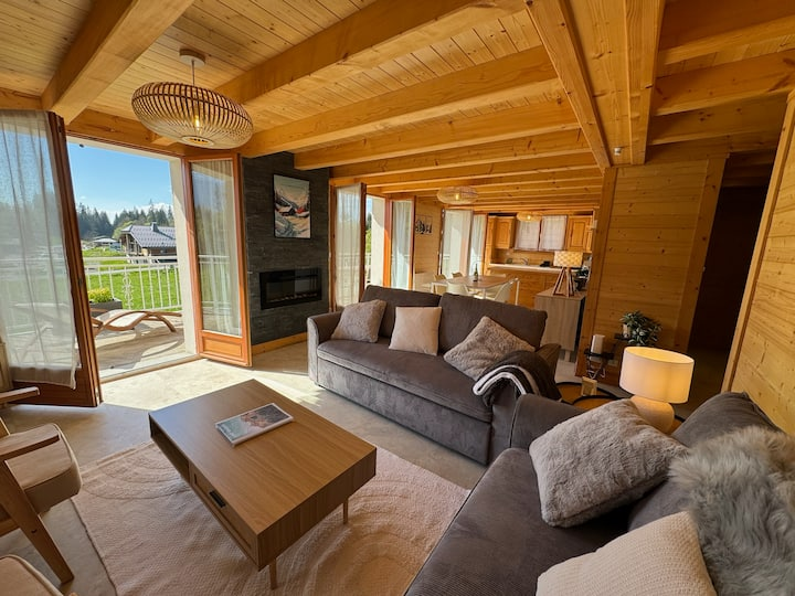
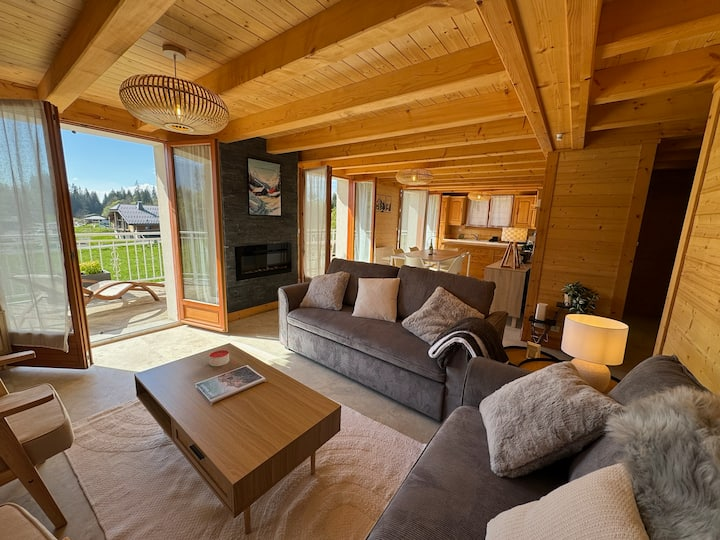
+ candle (219, 357)
